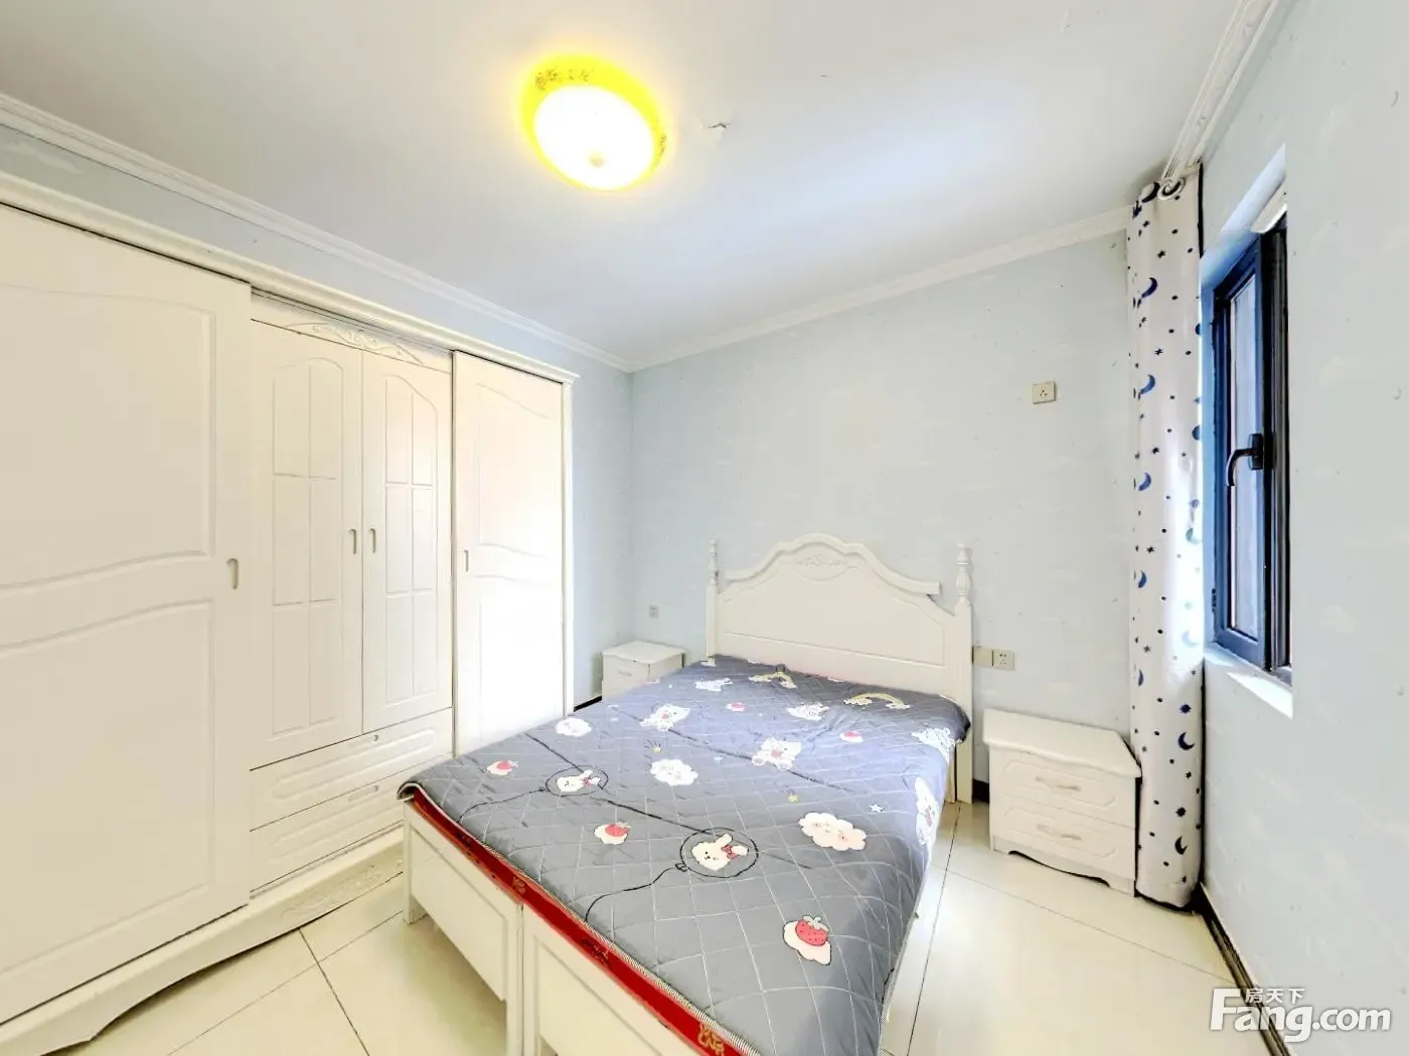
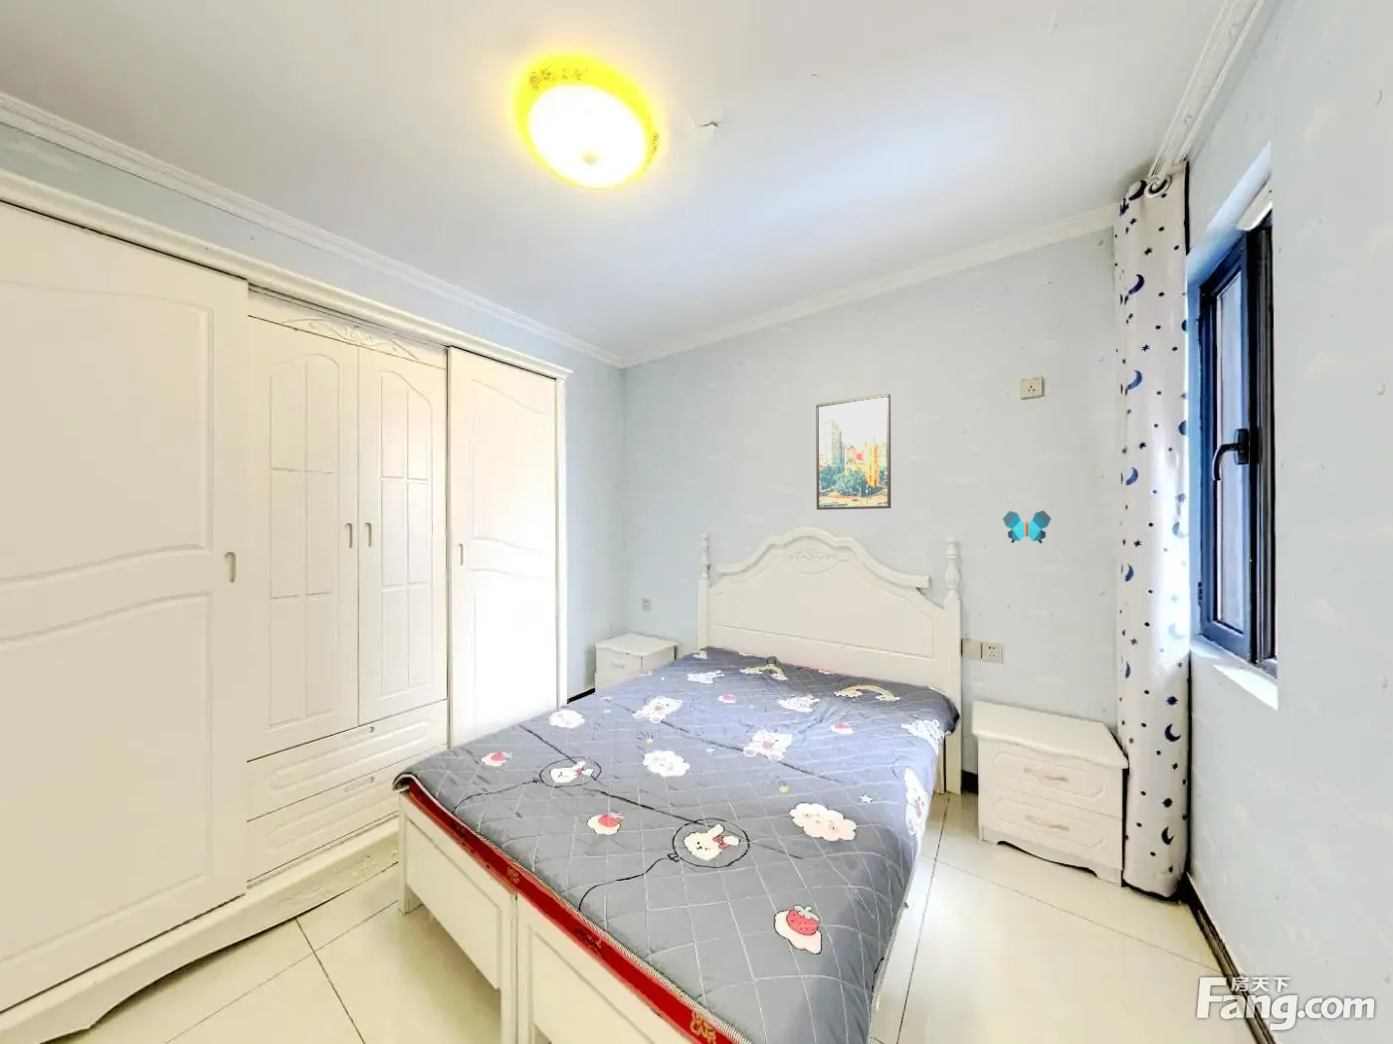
+ decorative butterfly (1026, 527)
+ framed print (852, 453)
